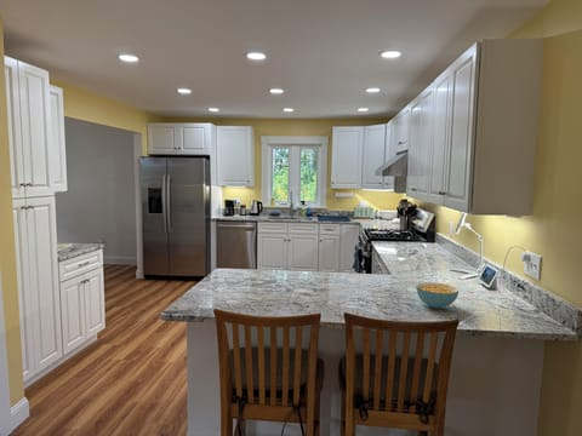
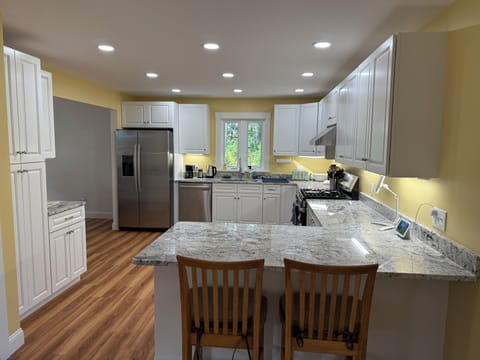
- cereal bowl (435, 297)
